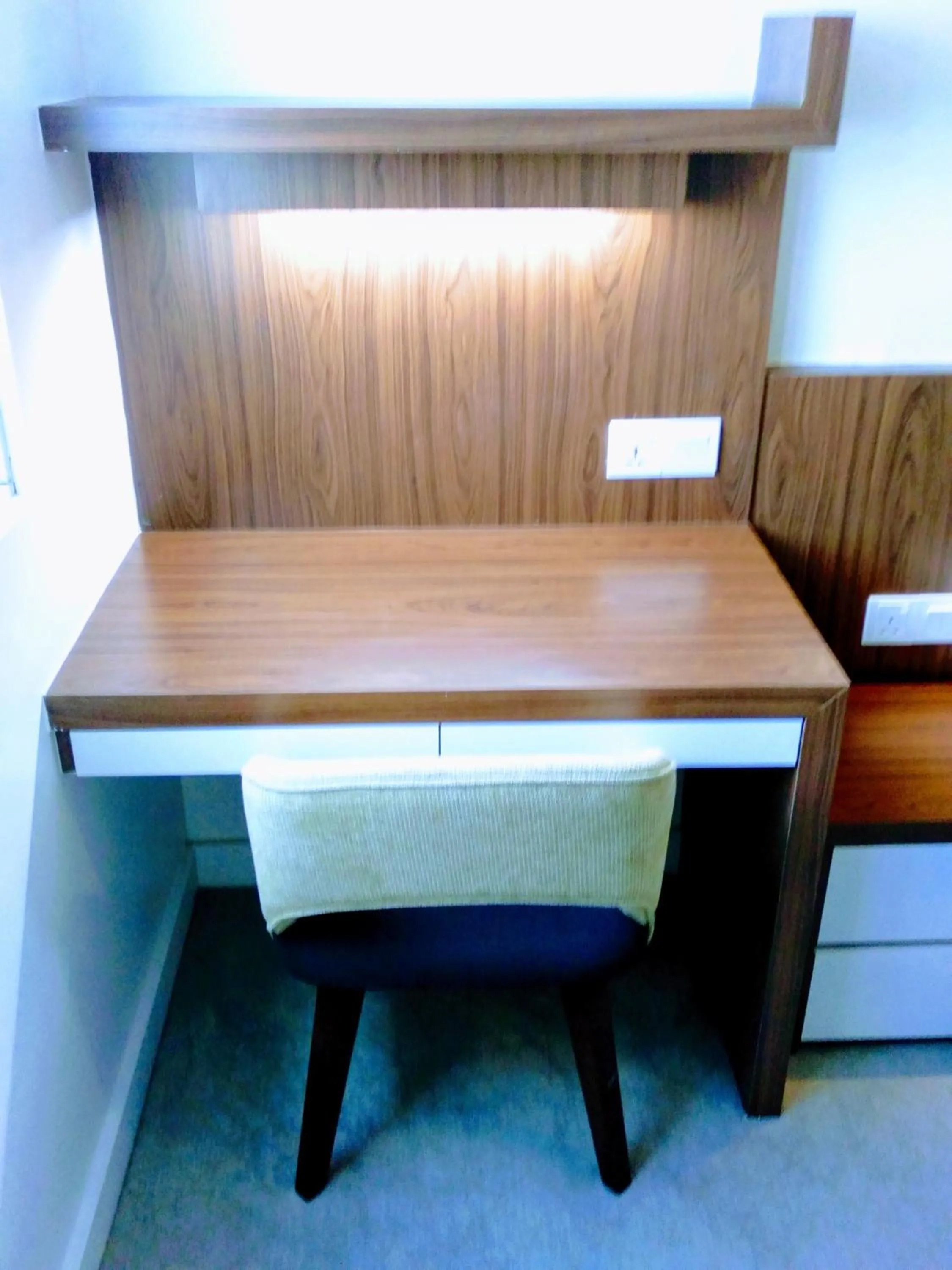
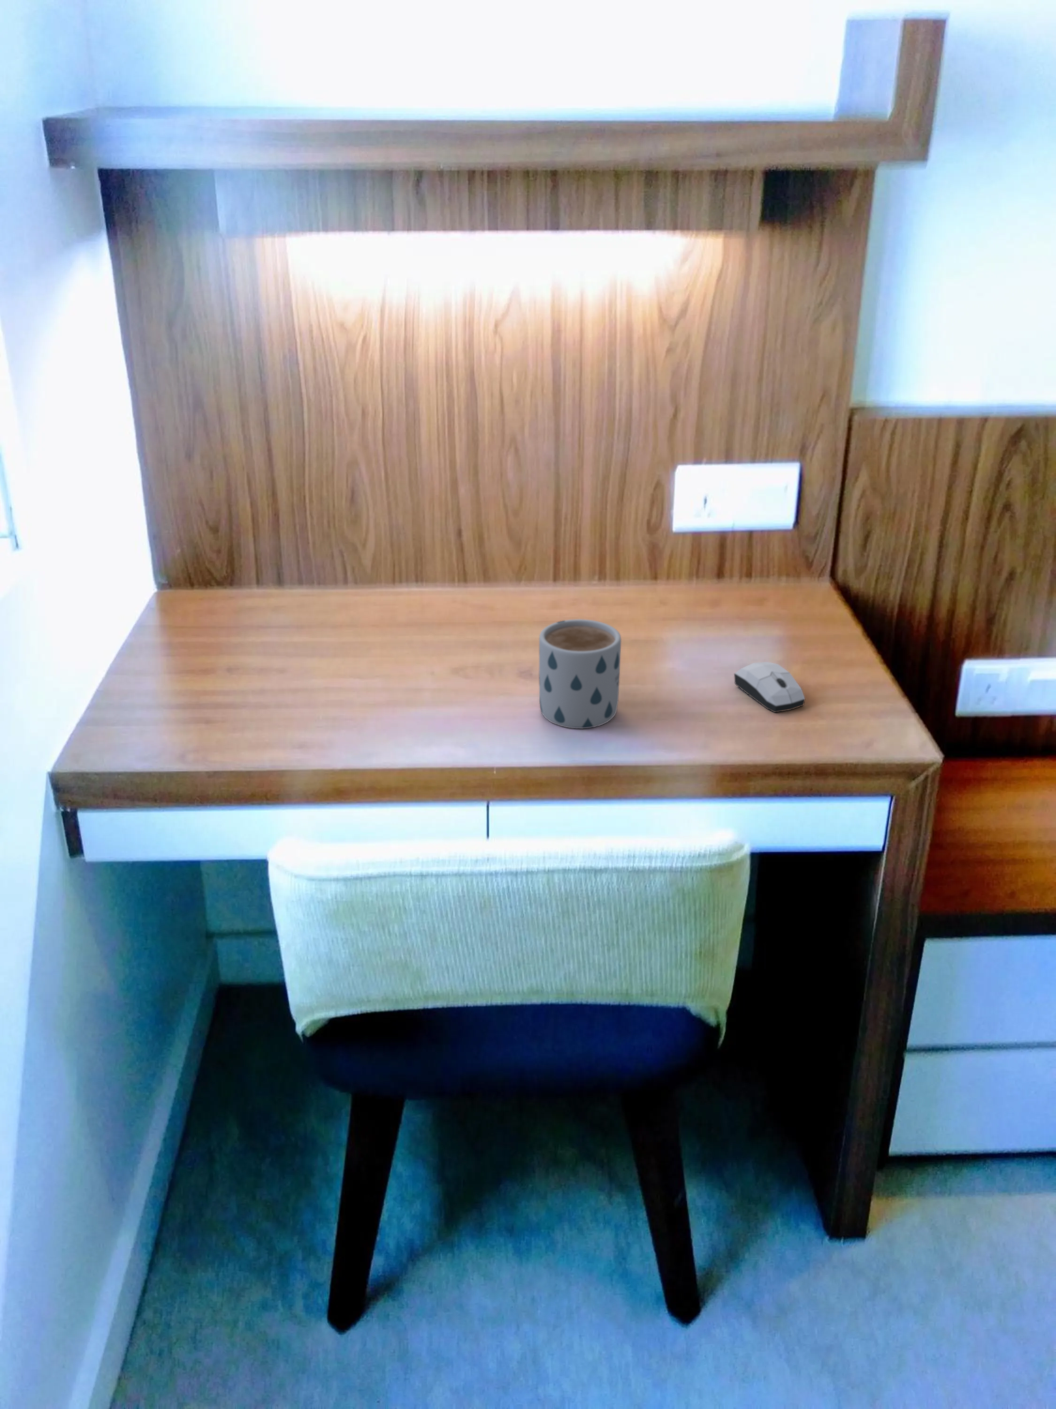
+ computer mouse (770, 682)
+ mug (577, 667)
